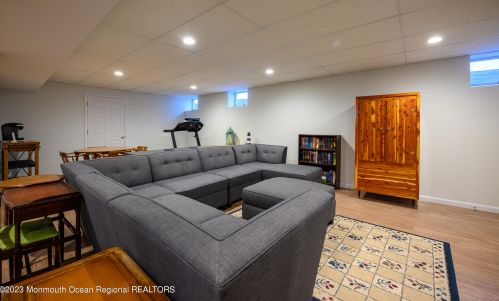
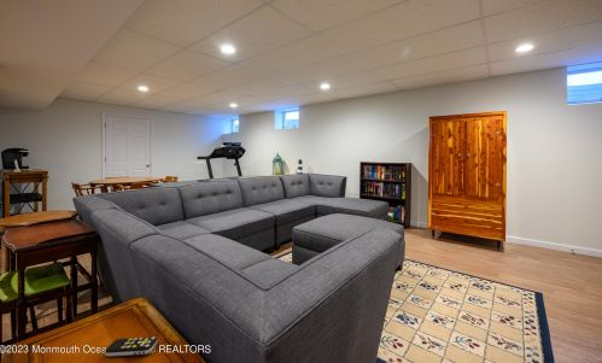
+ remote control (131, 345)
